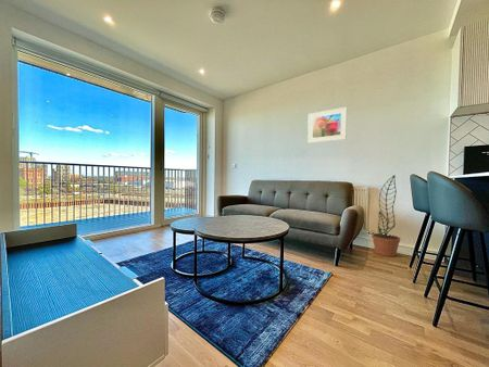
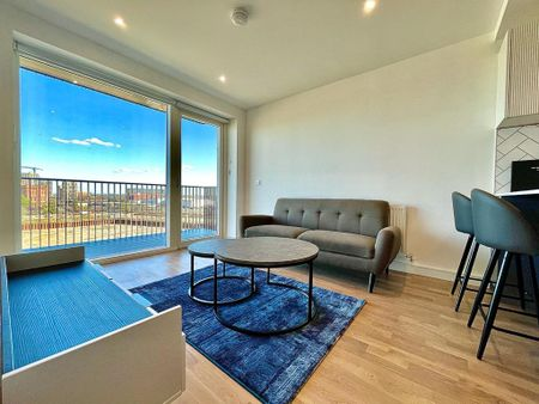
- decorative plant (387, 214)
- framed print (326, 126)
